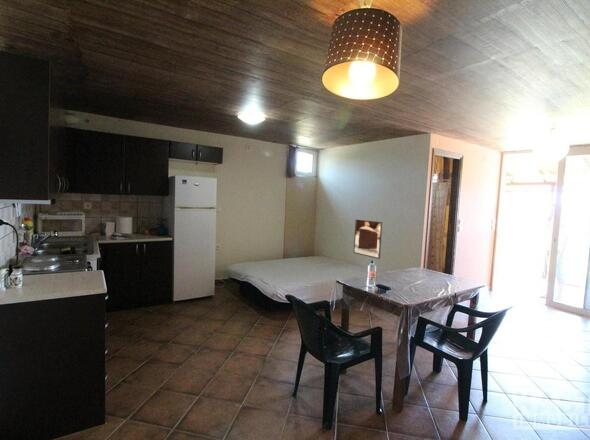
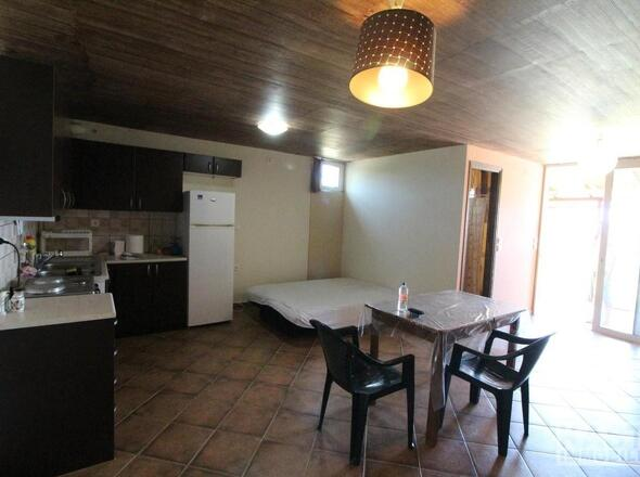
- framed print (367, 238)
